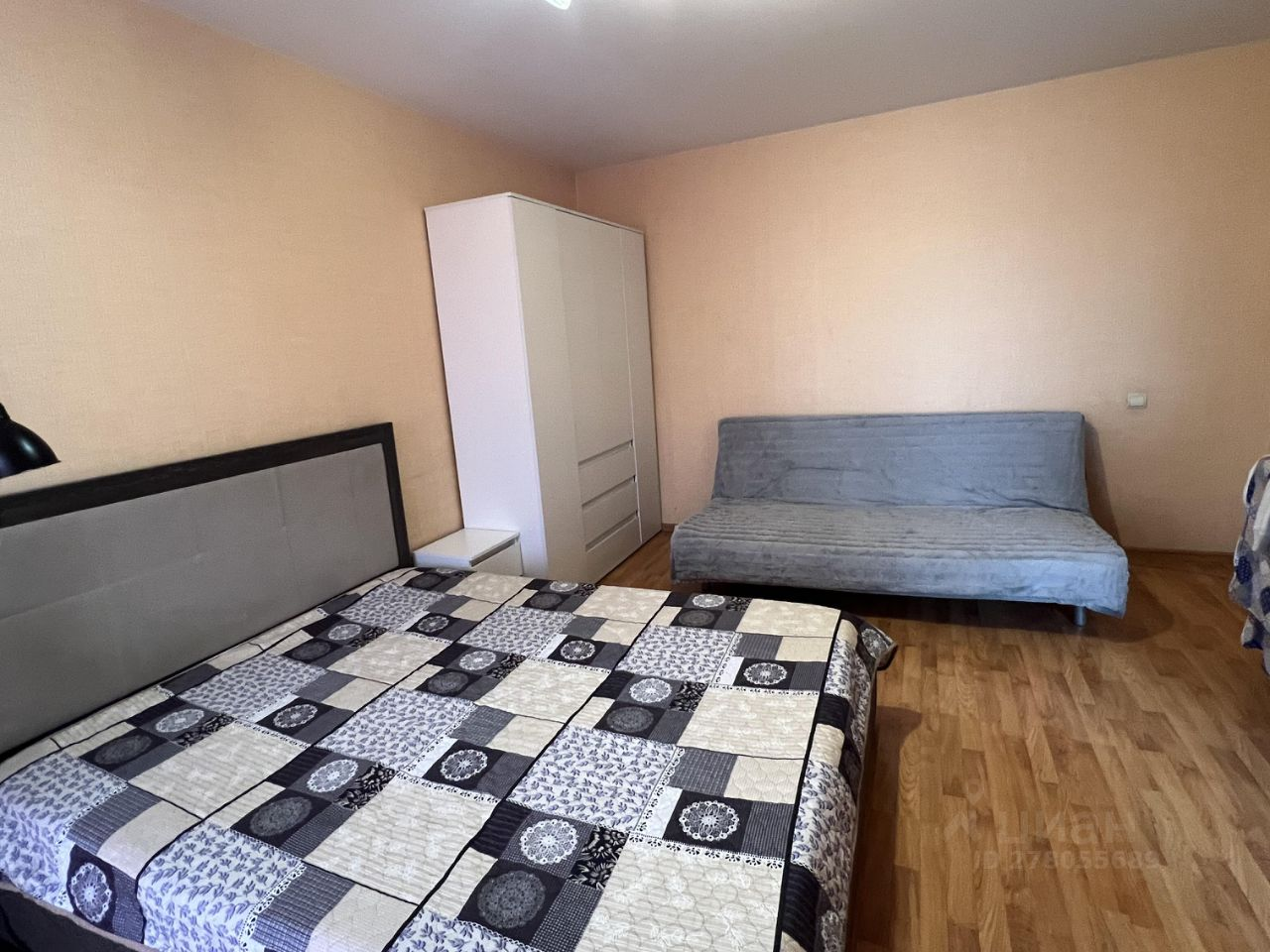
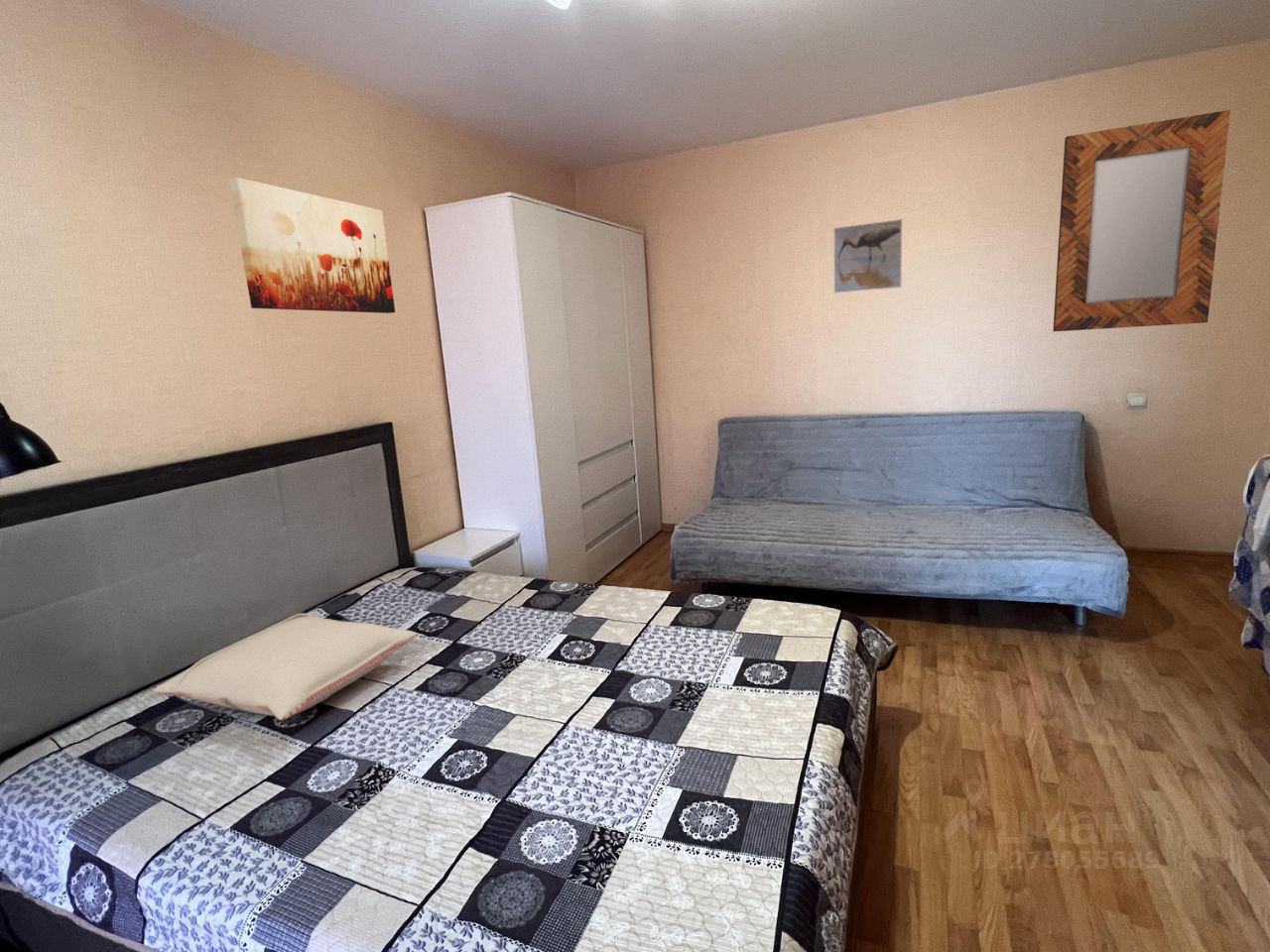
+ home mirror (1135, 228)
+ wall art (322, 254)
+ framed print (867, 257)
+ pillow (295, 662)
